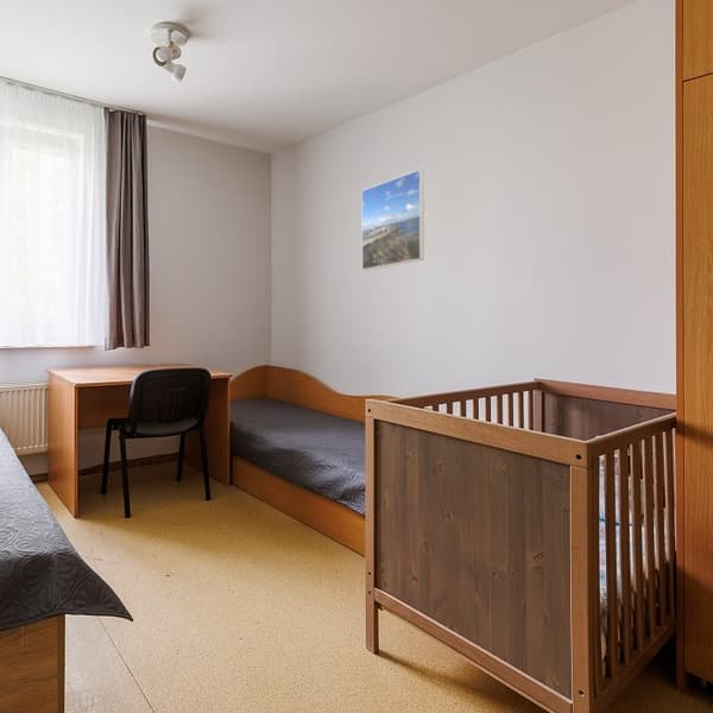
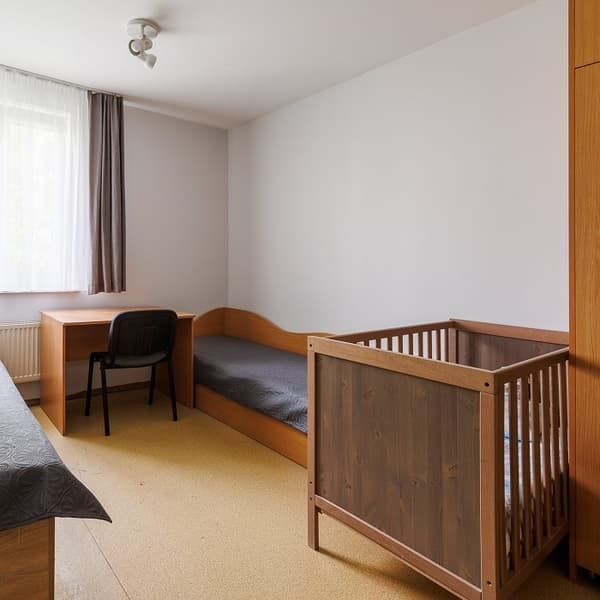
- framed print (391, 222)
